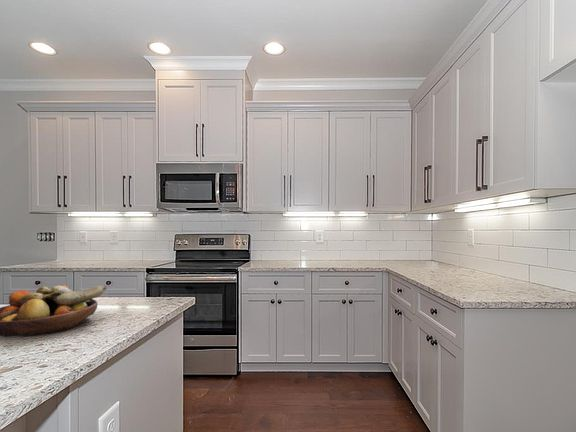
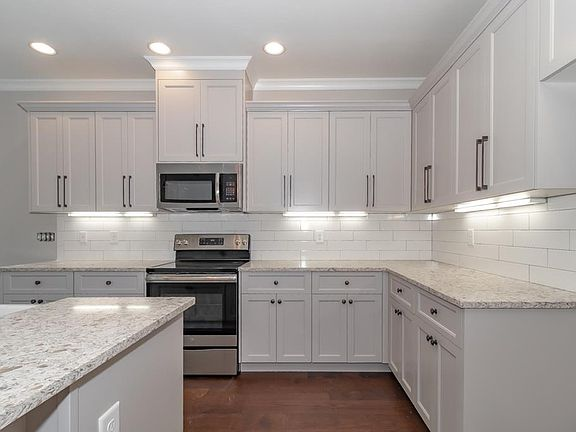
- fruit bowl (45, 303)
